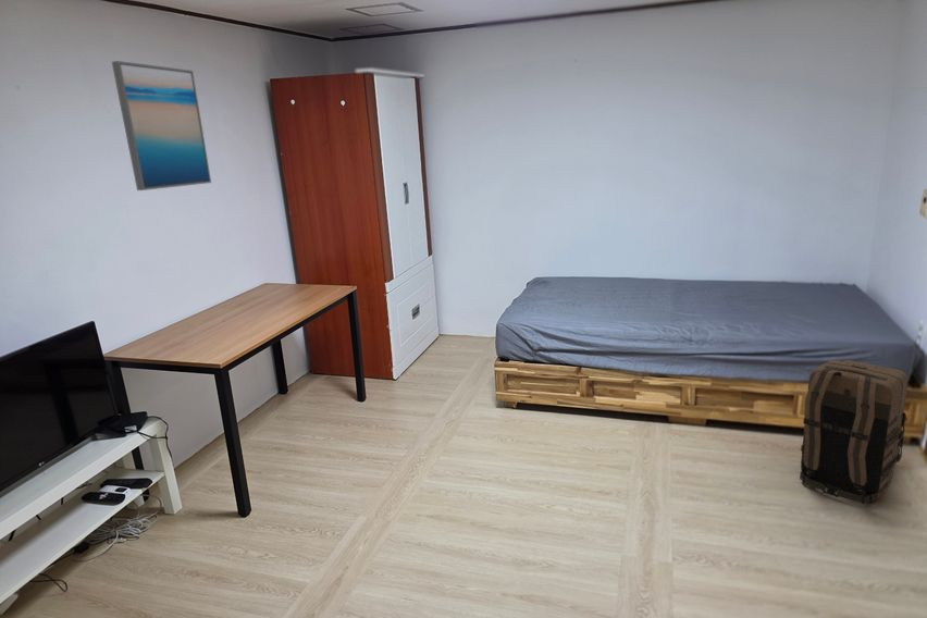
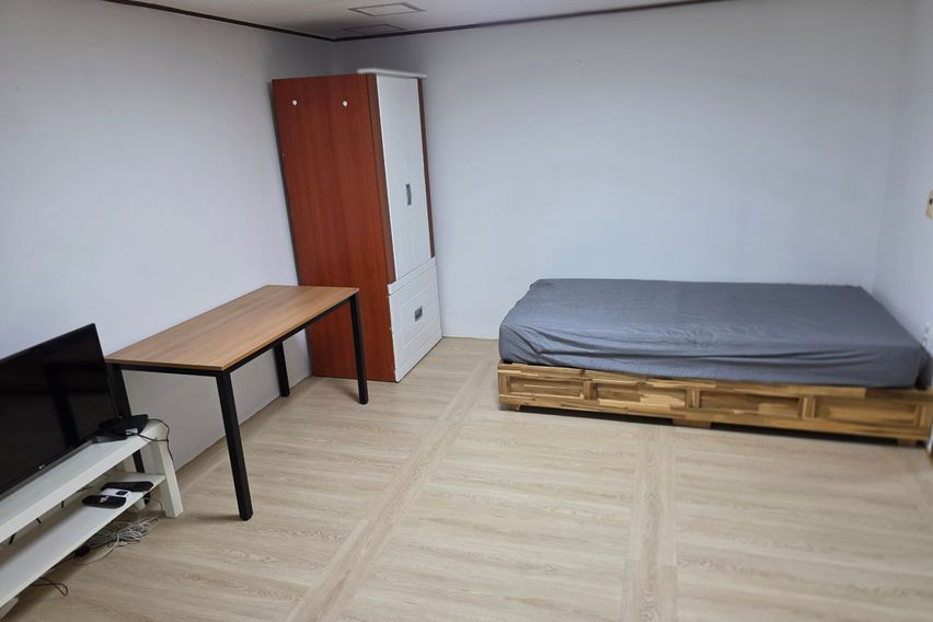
- wall art (165, 127)
- backpack (855, 420)
